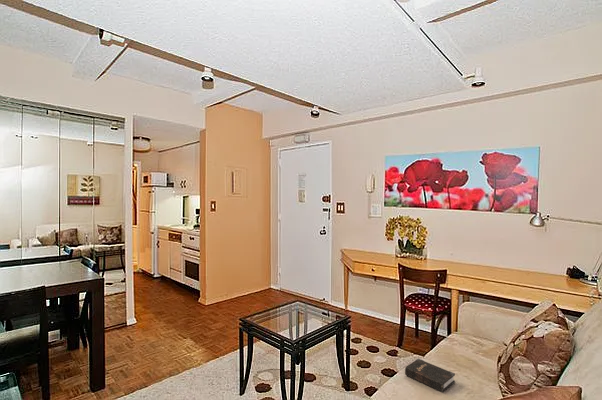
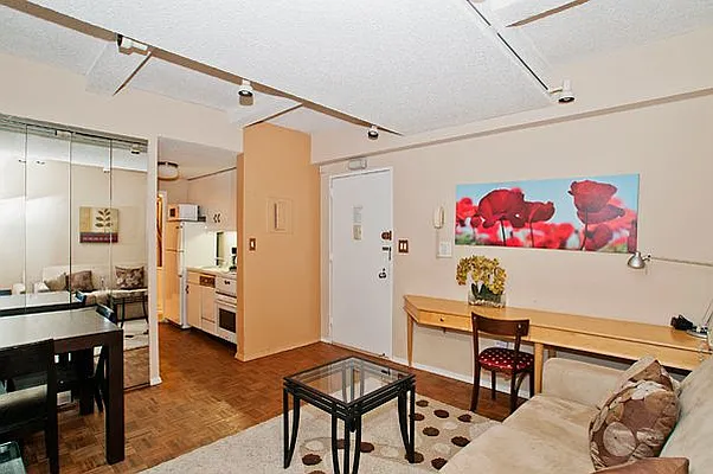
- hardback book (429, 374)
